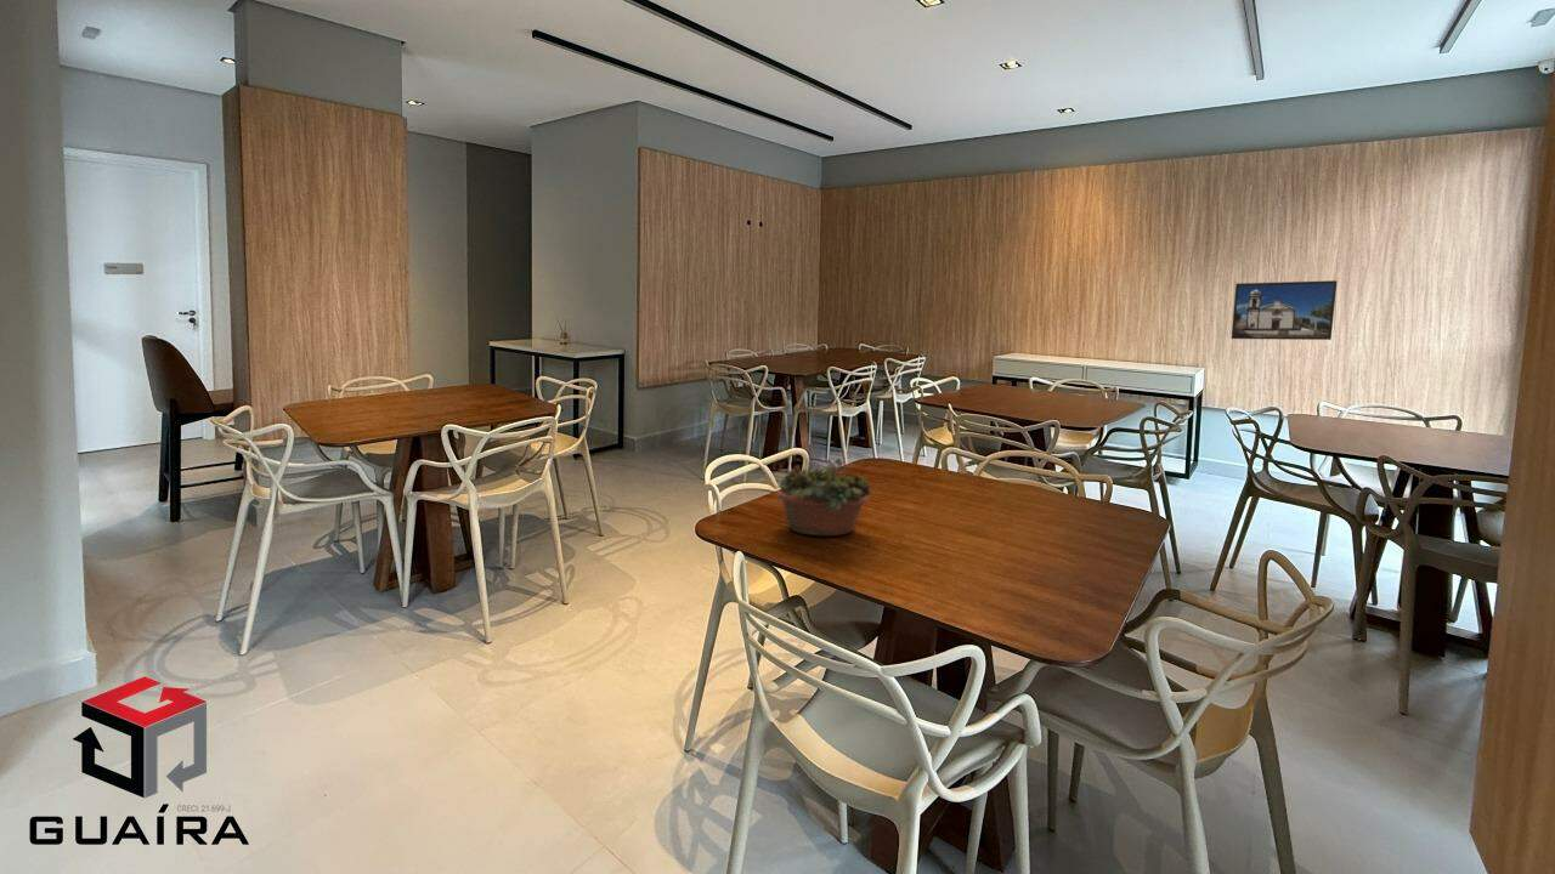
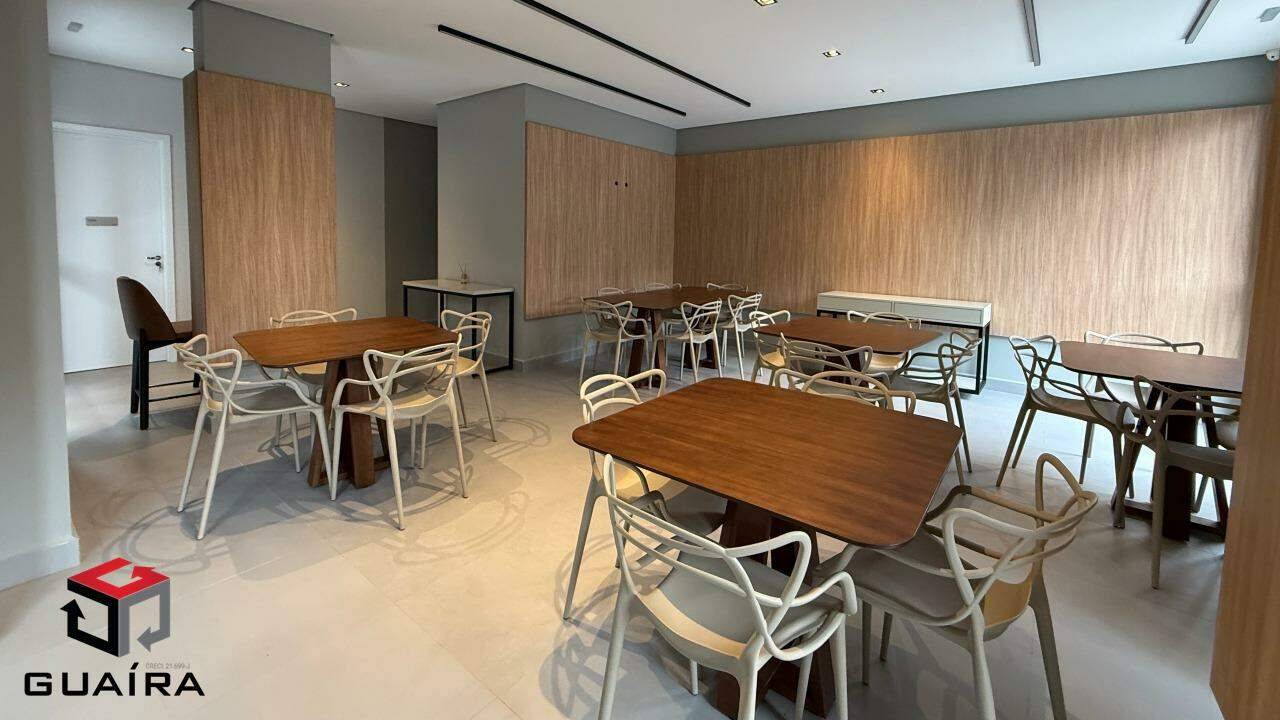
- succulent planter (819, 492)
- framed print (1282, 311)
